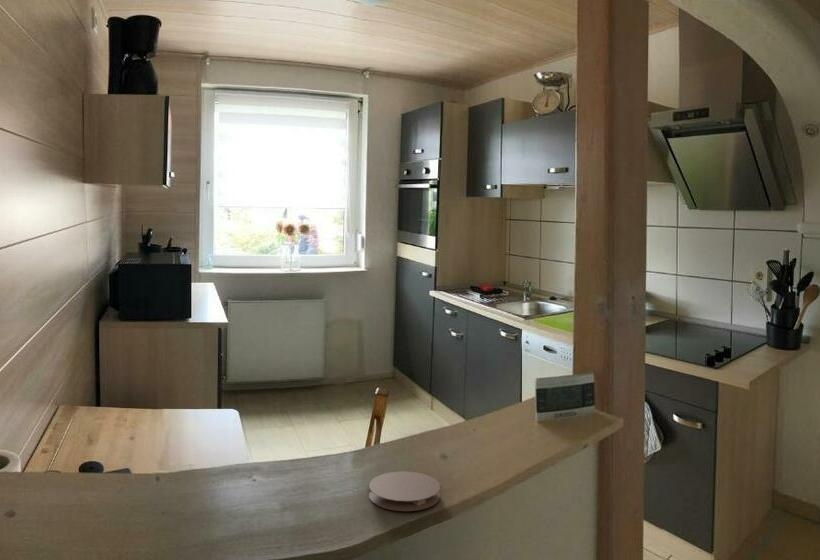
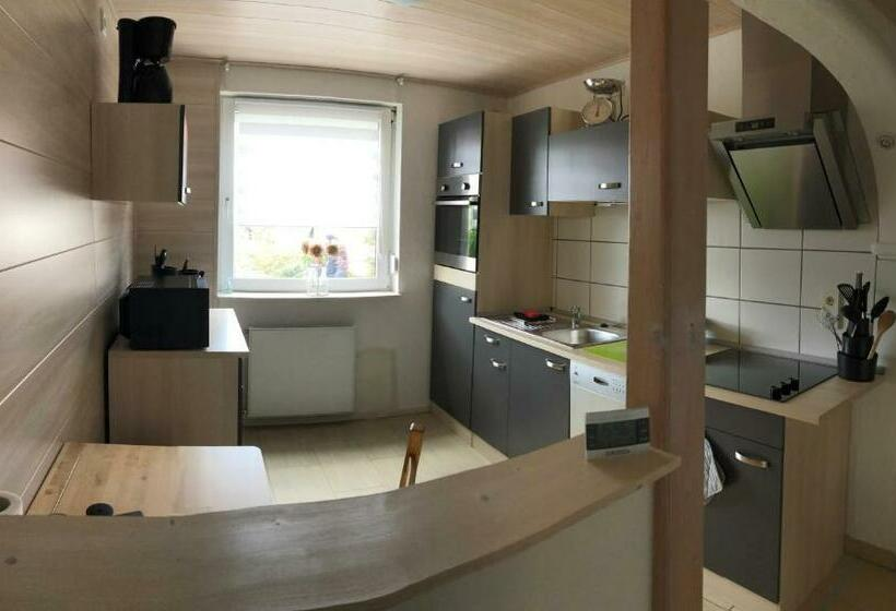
- coaster (404, 490)
